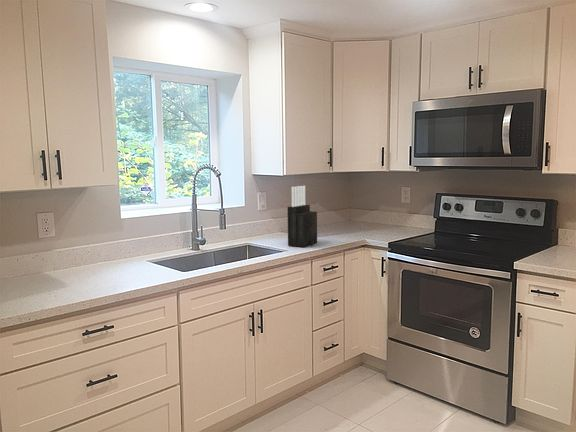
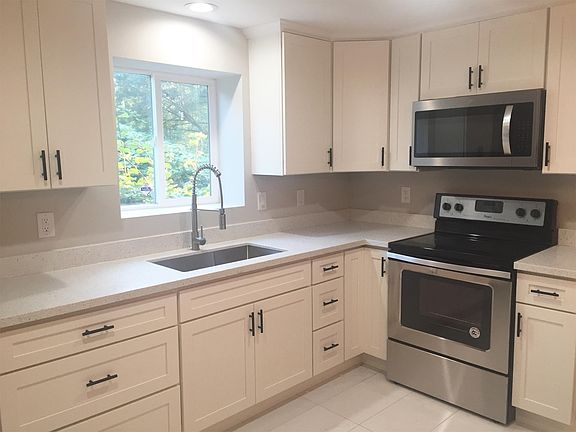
- knife block (304, 215)
